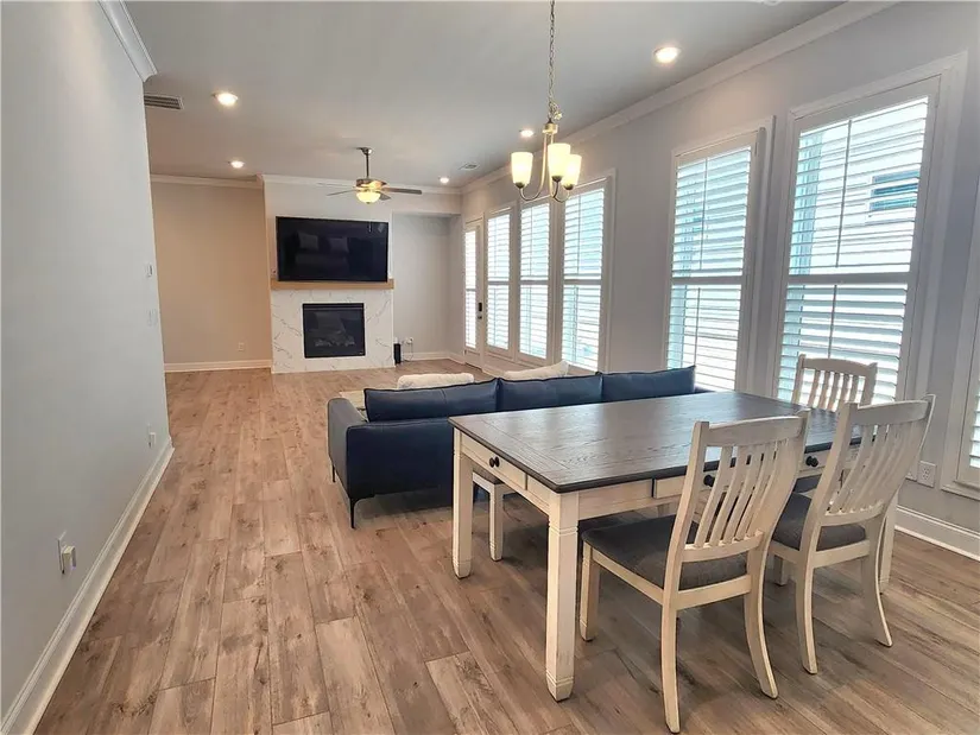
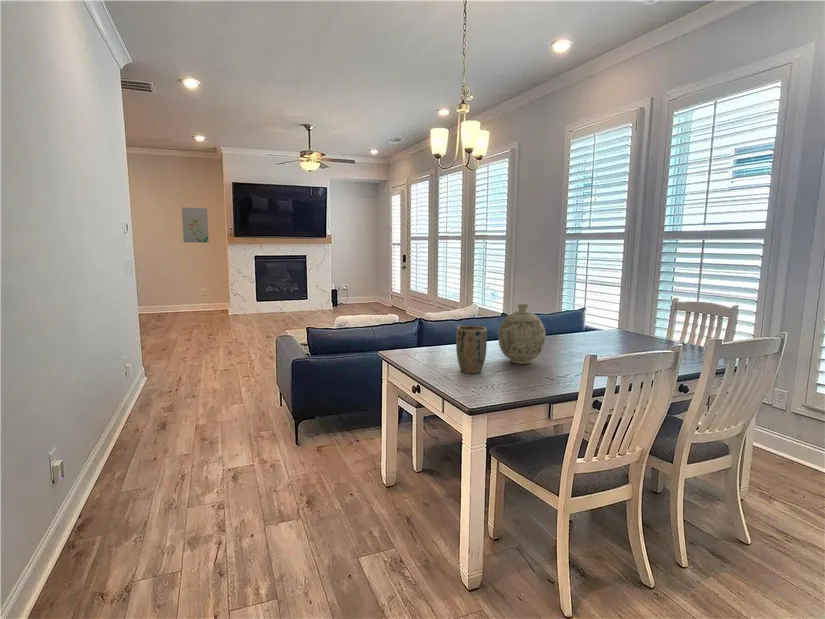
+ wall art (195, 225)
+ decorative vase (521, 333)
+ plant pot (471, 349)
